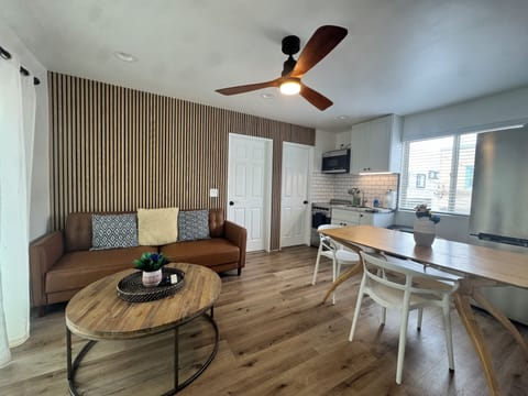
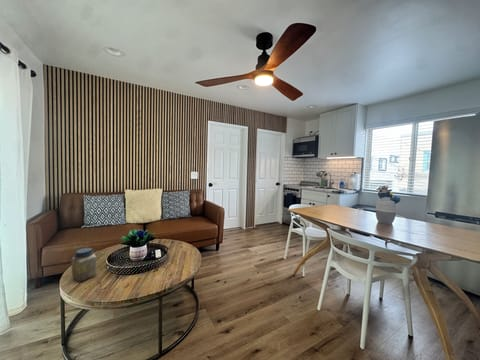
+ jar (84, 263)
